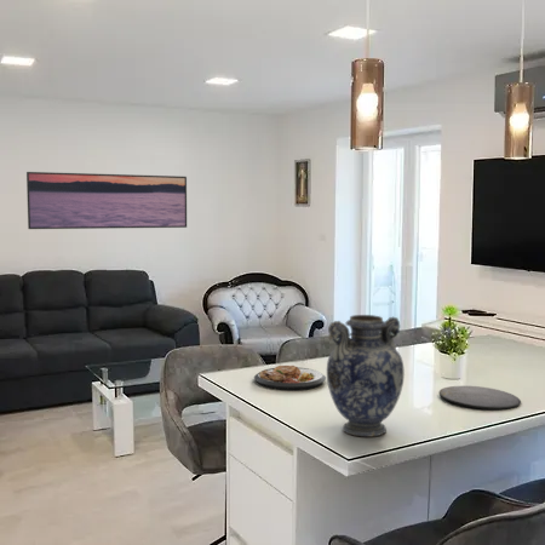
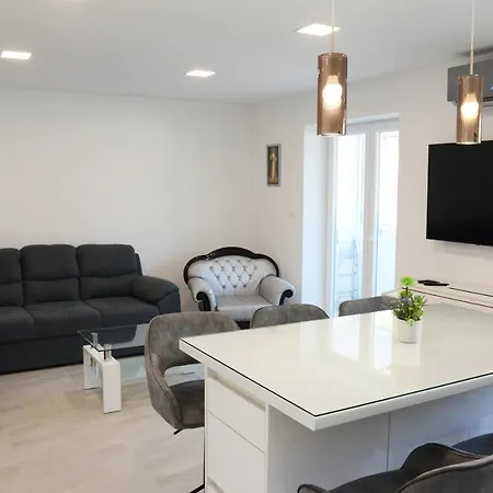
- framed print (111, 201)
- vase (365, 373)
- plate (289, 374)
- plate (478, 396)
